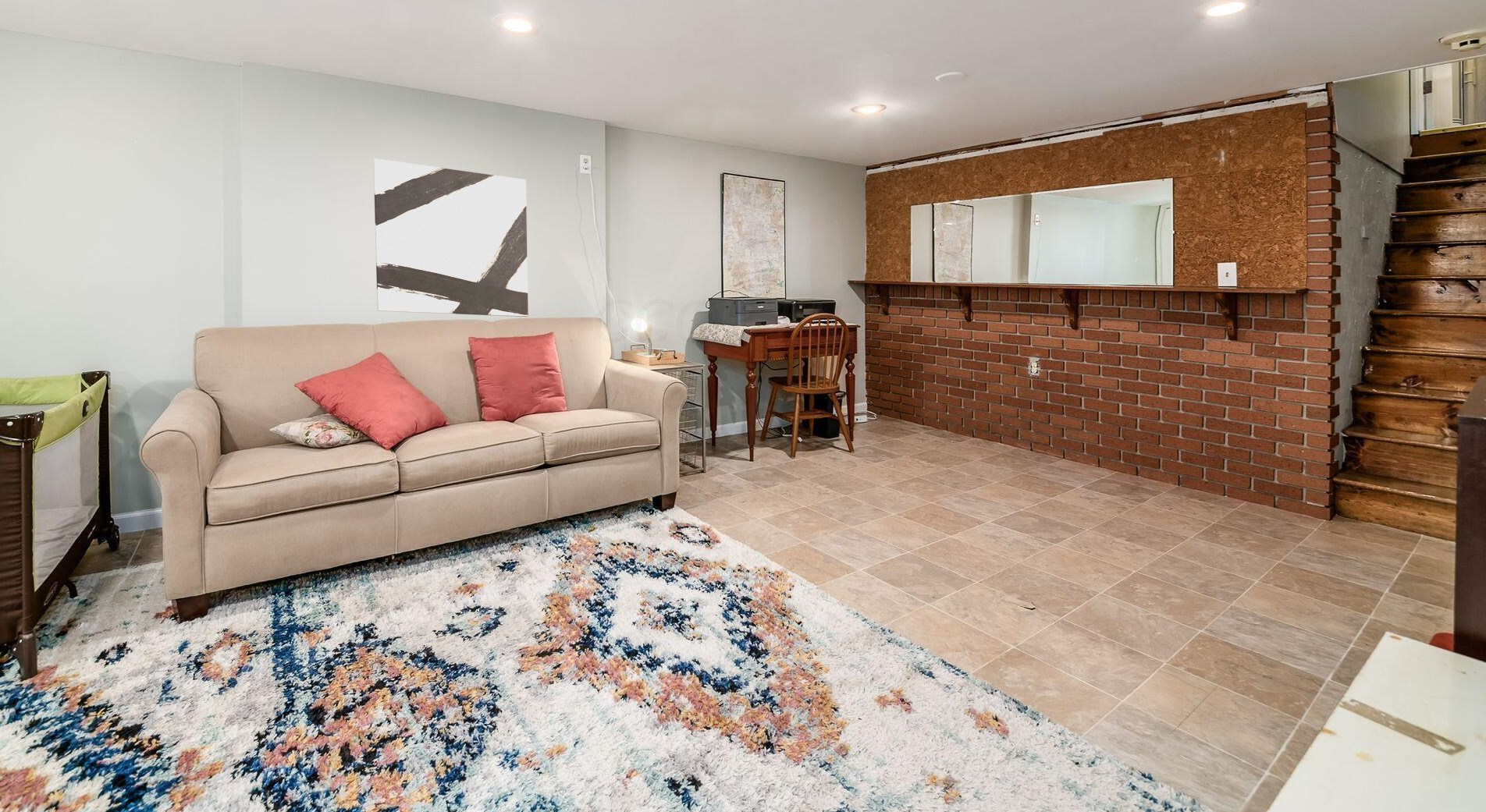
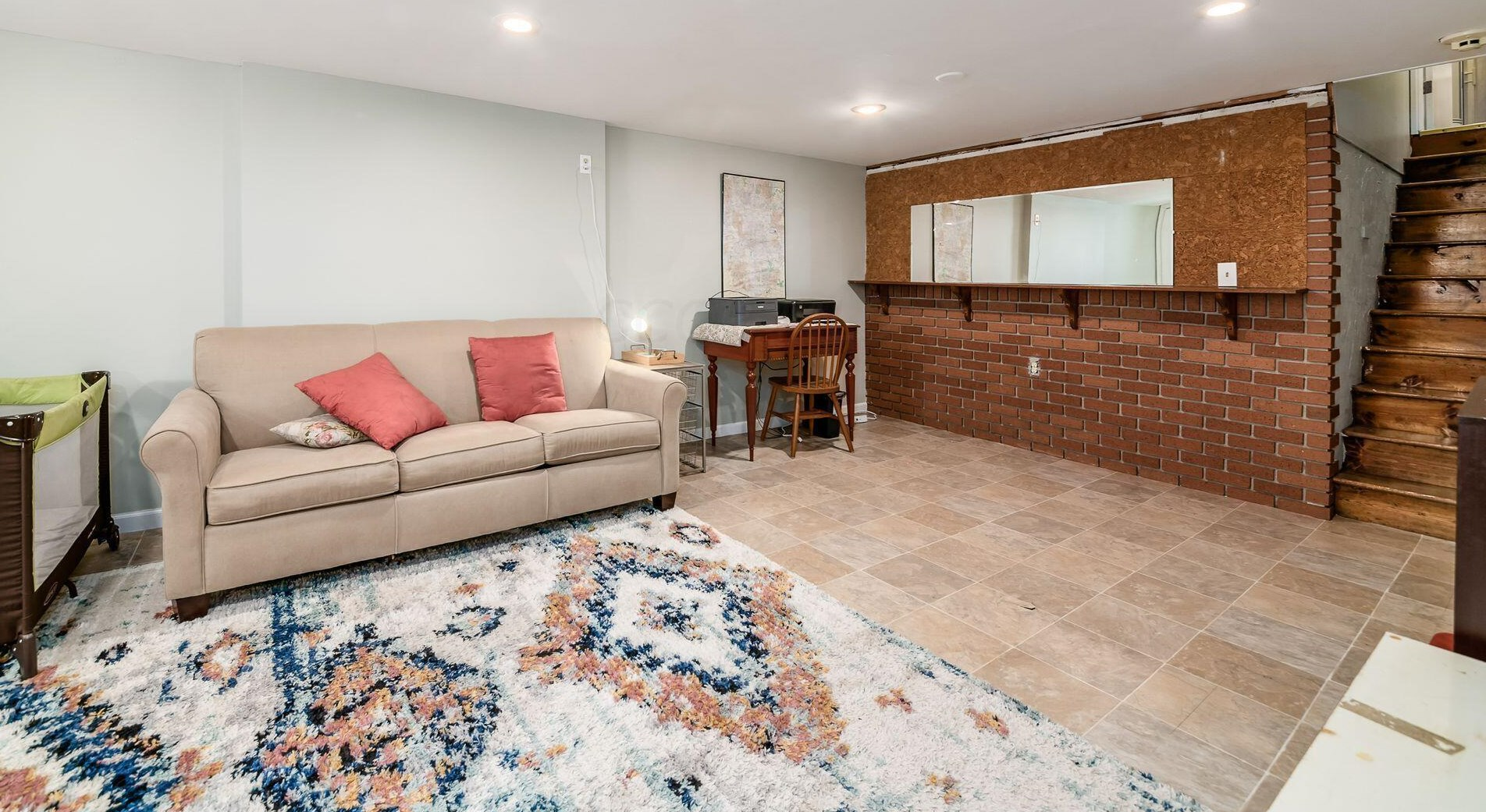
- wall art (454, 242)
